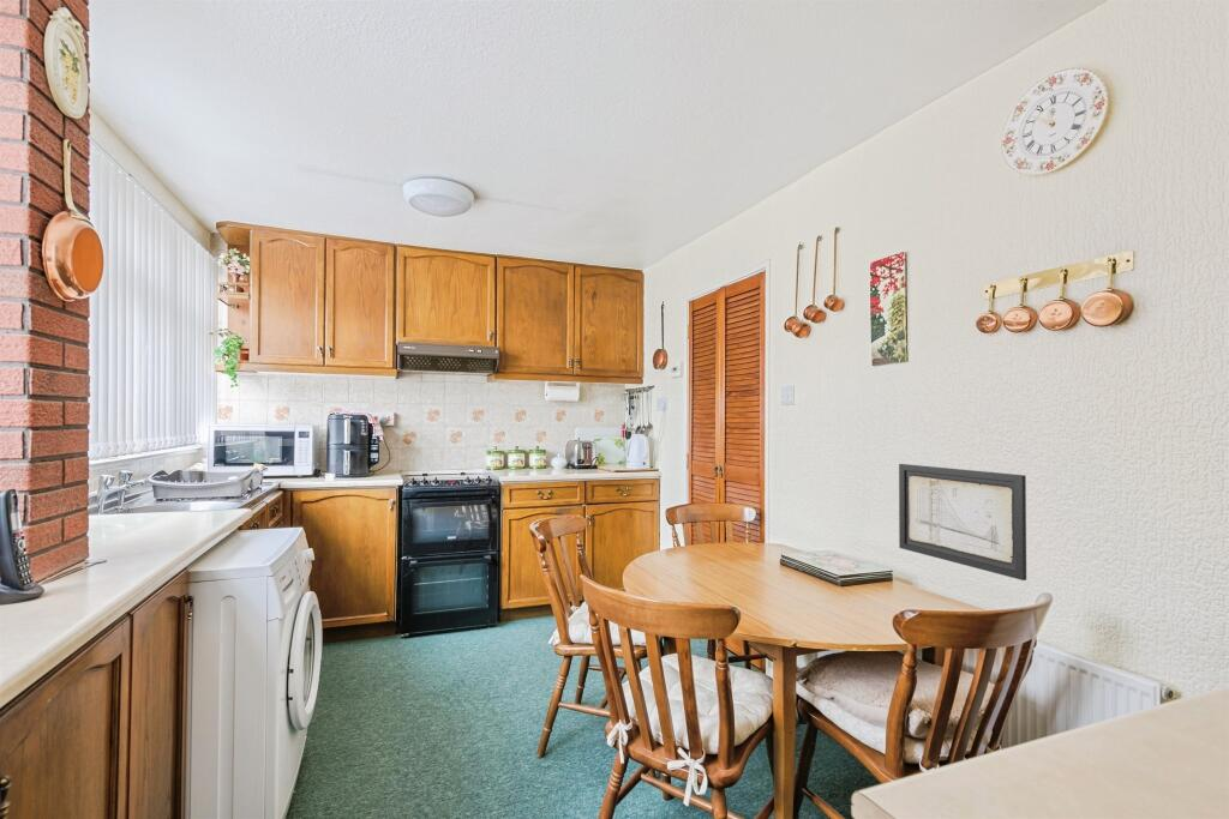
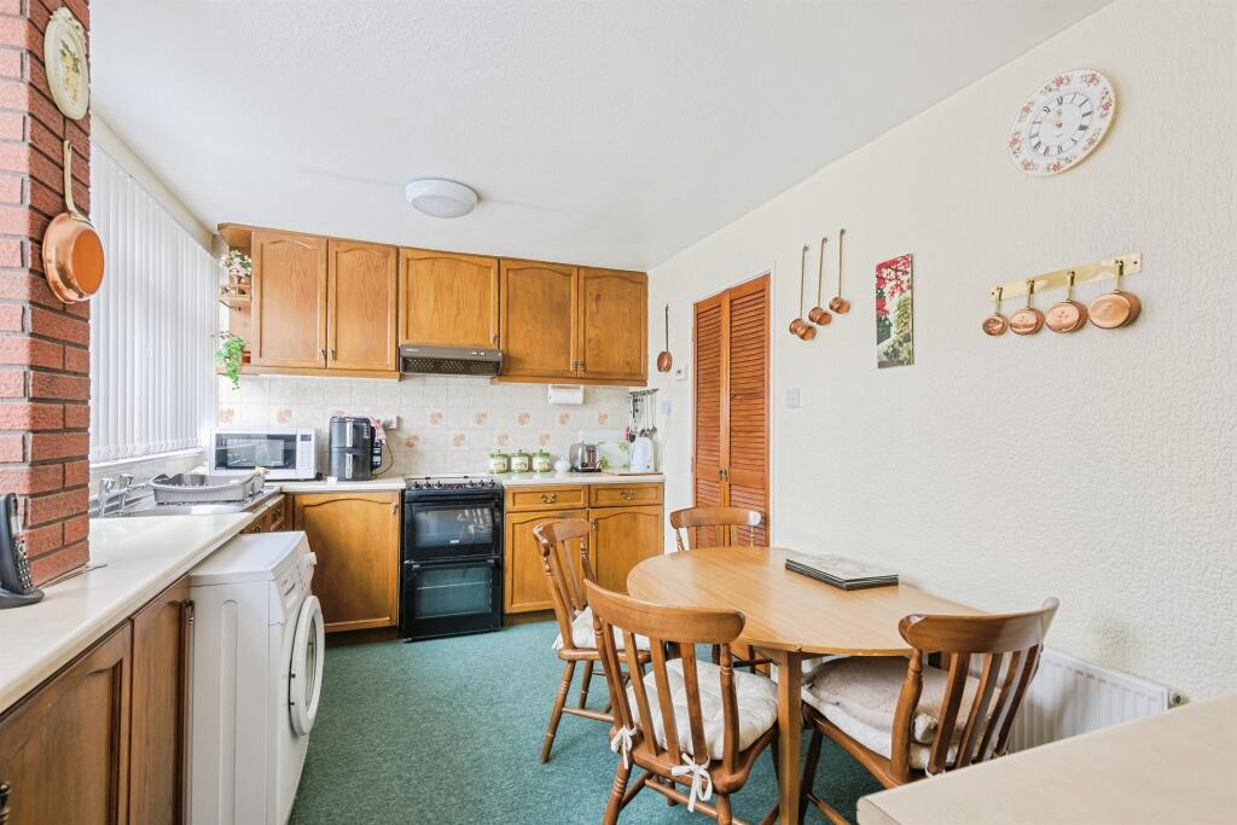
- wall art (955, 514)
